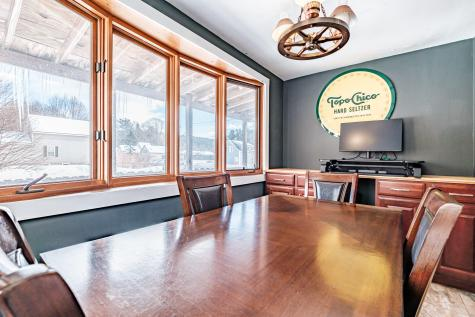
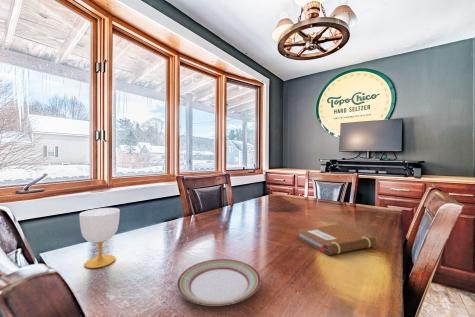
+ notebook (333, 238)
+ cup (100, 236)
+ plate (219, 281)
